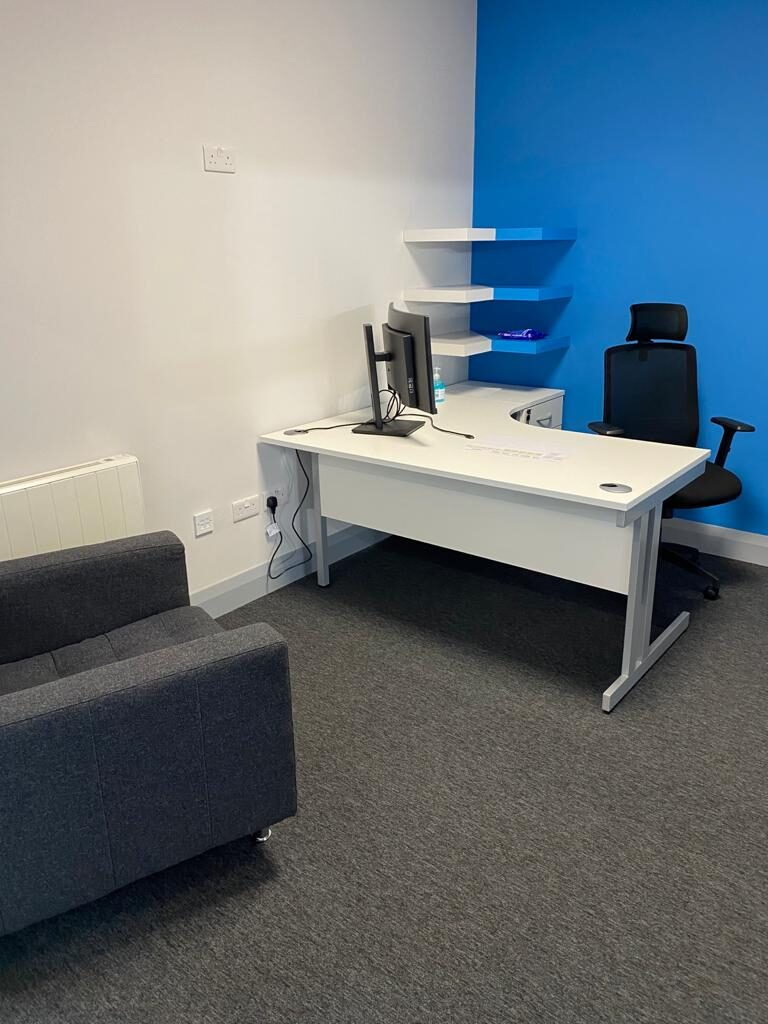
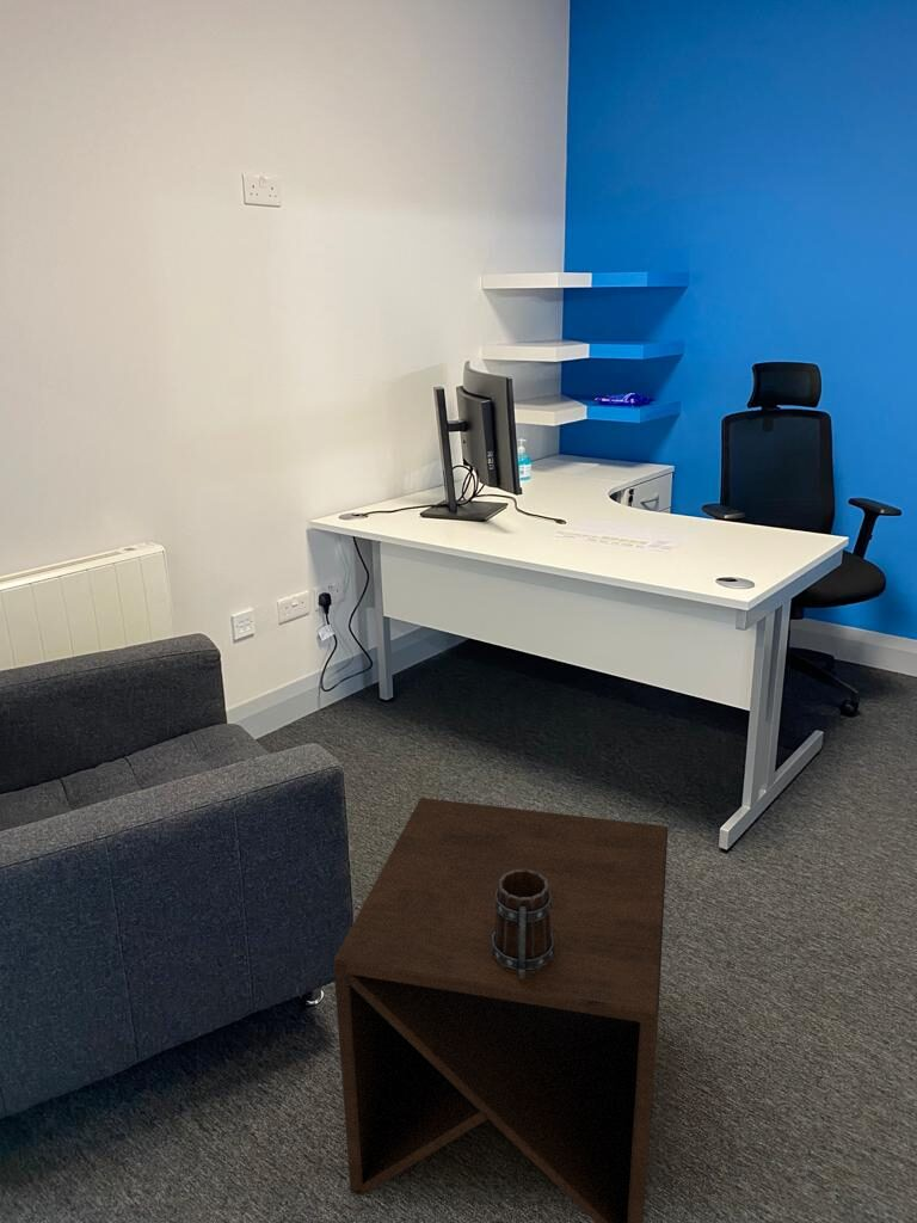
+ side table (517, 1000)
+ mug (522, 927)
